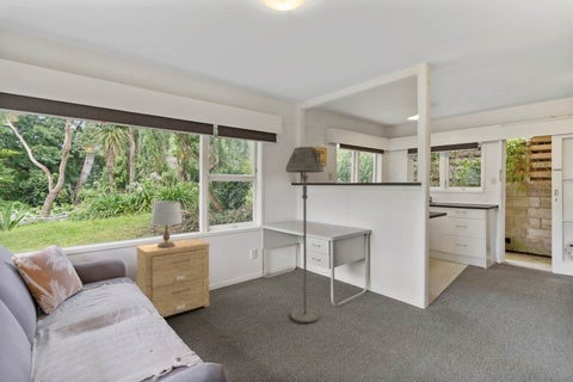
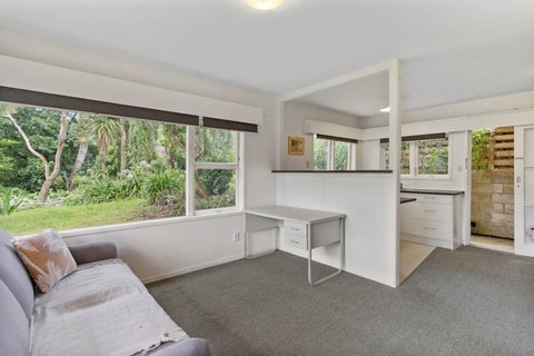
- side table (174, 277)
- table lamp (166, 223)
- floor lamp (304, 232)
